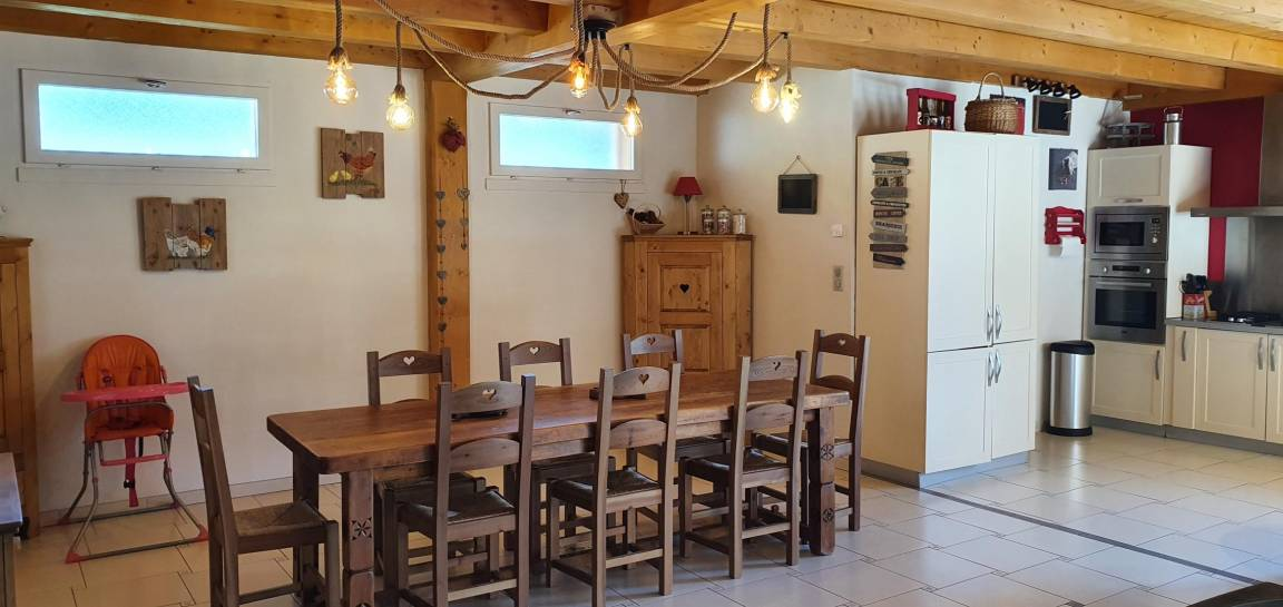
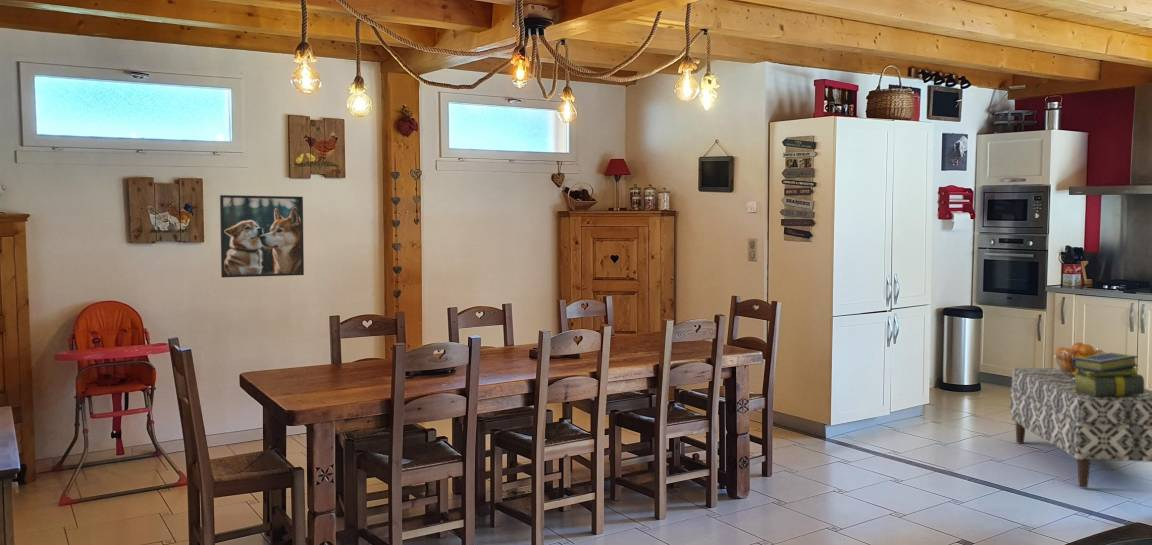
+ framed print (262, 236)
+ stack of books (1107, 374)
+ bench (1084, 423)
+ fruit basket (1081, 356)
